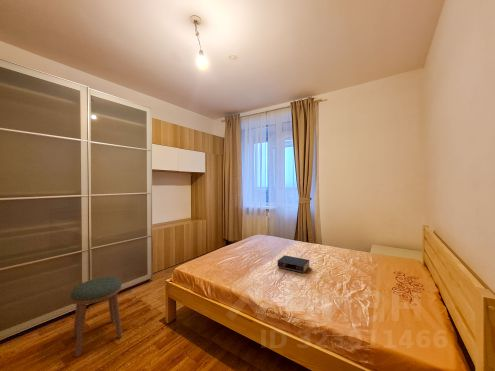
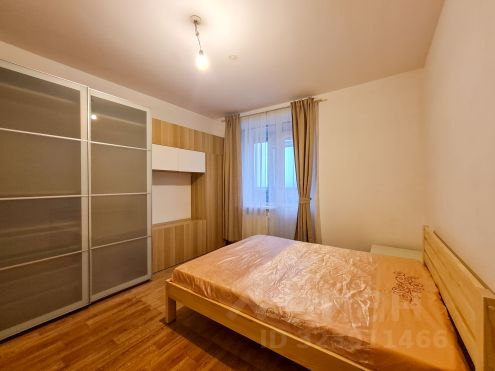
- book (293, 263)
- stool (95, 302)
